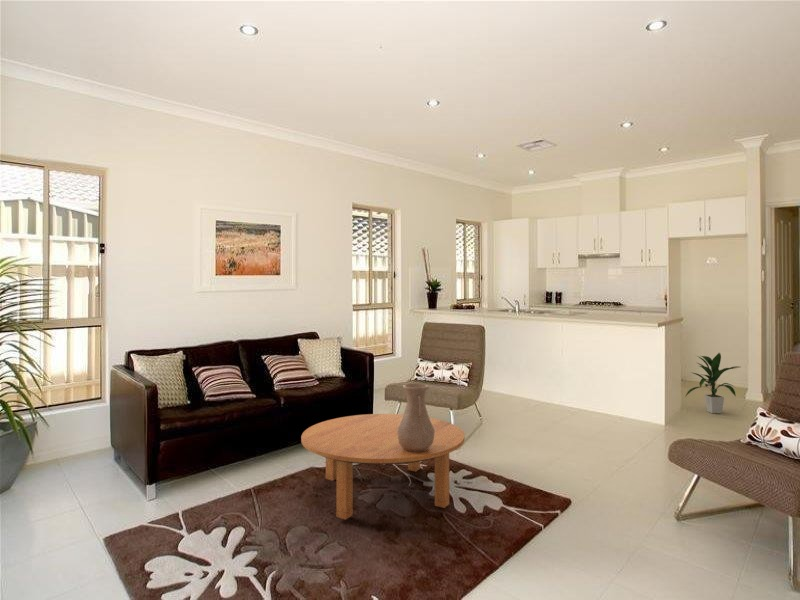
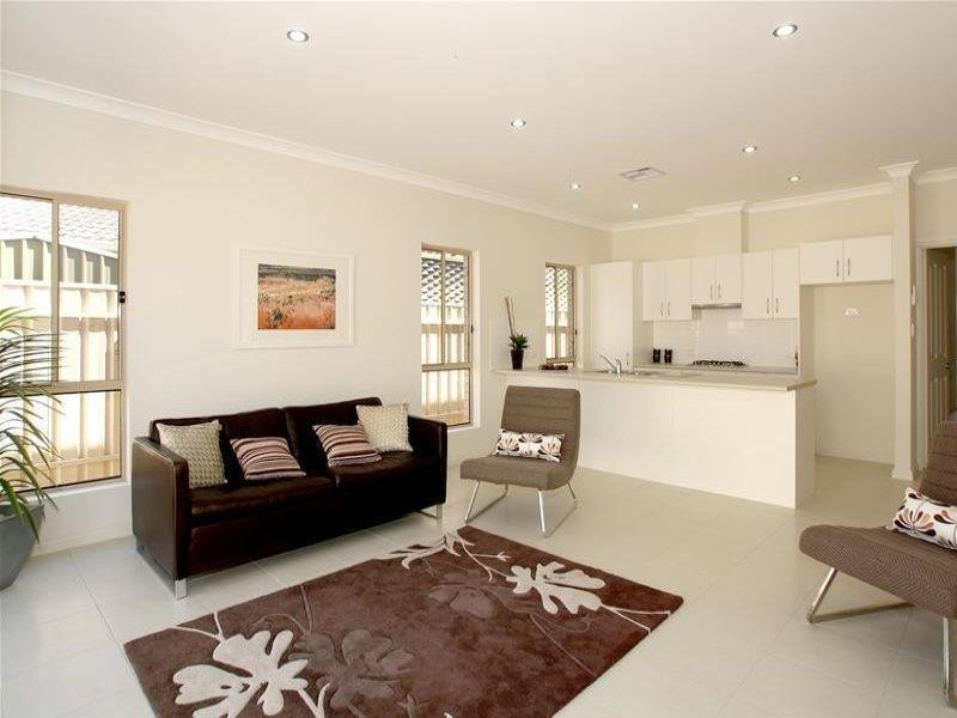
- indoor plant (711, 381)
- coffee table (383, 461)
- vase (415, 416)
